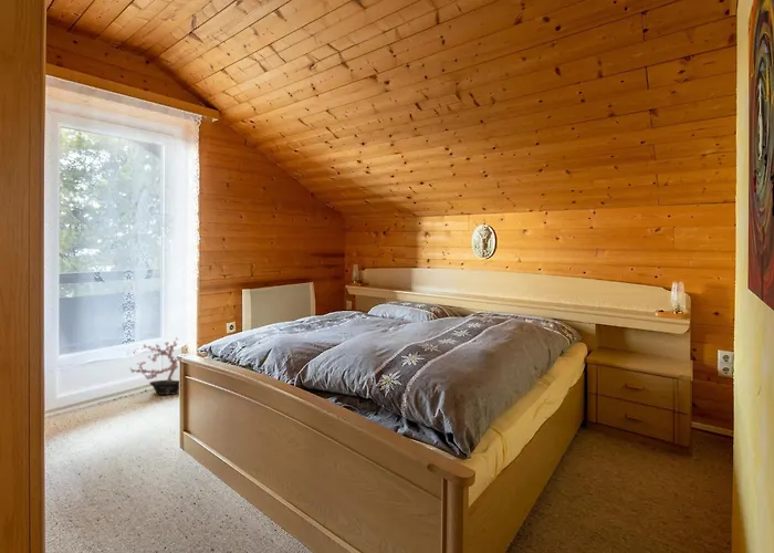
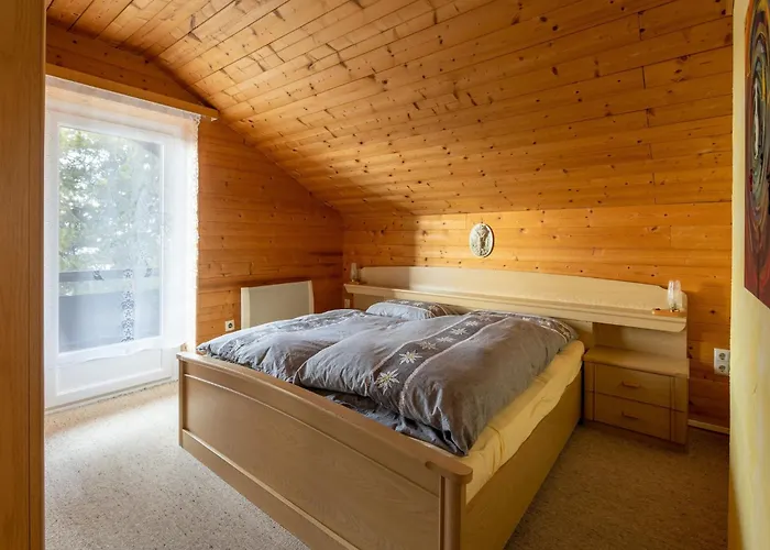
- potted plant (155, 369)
